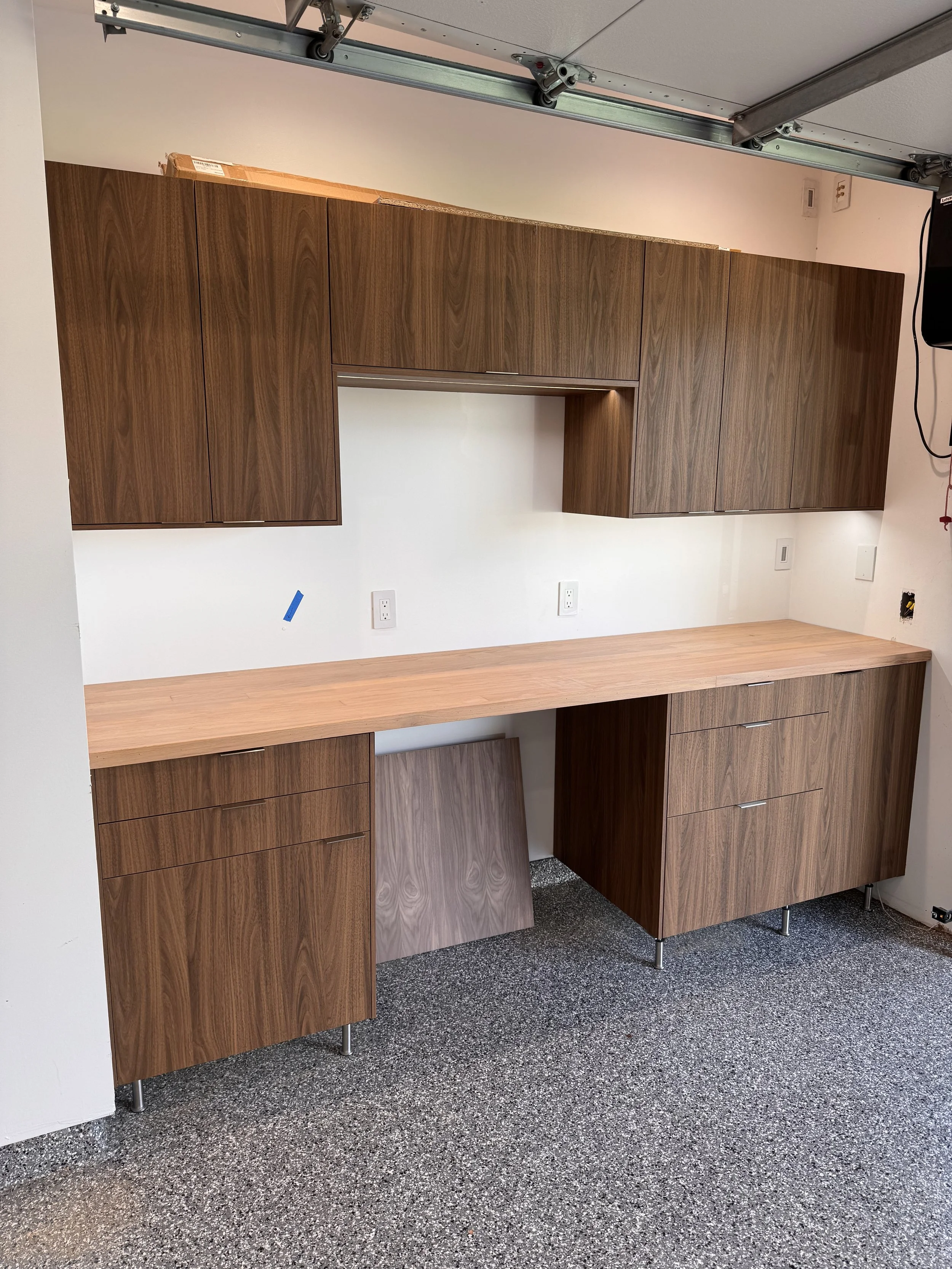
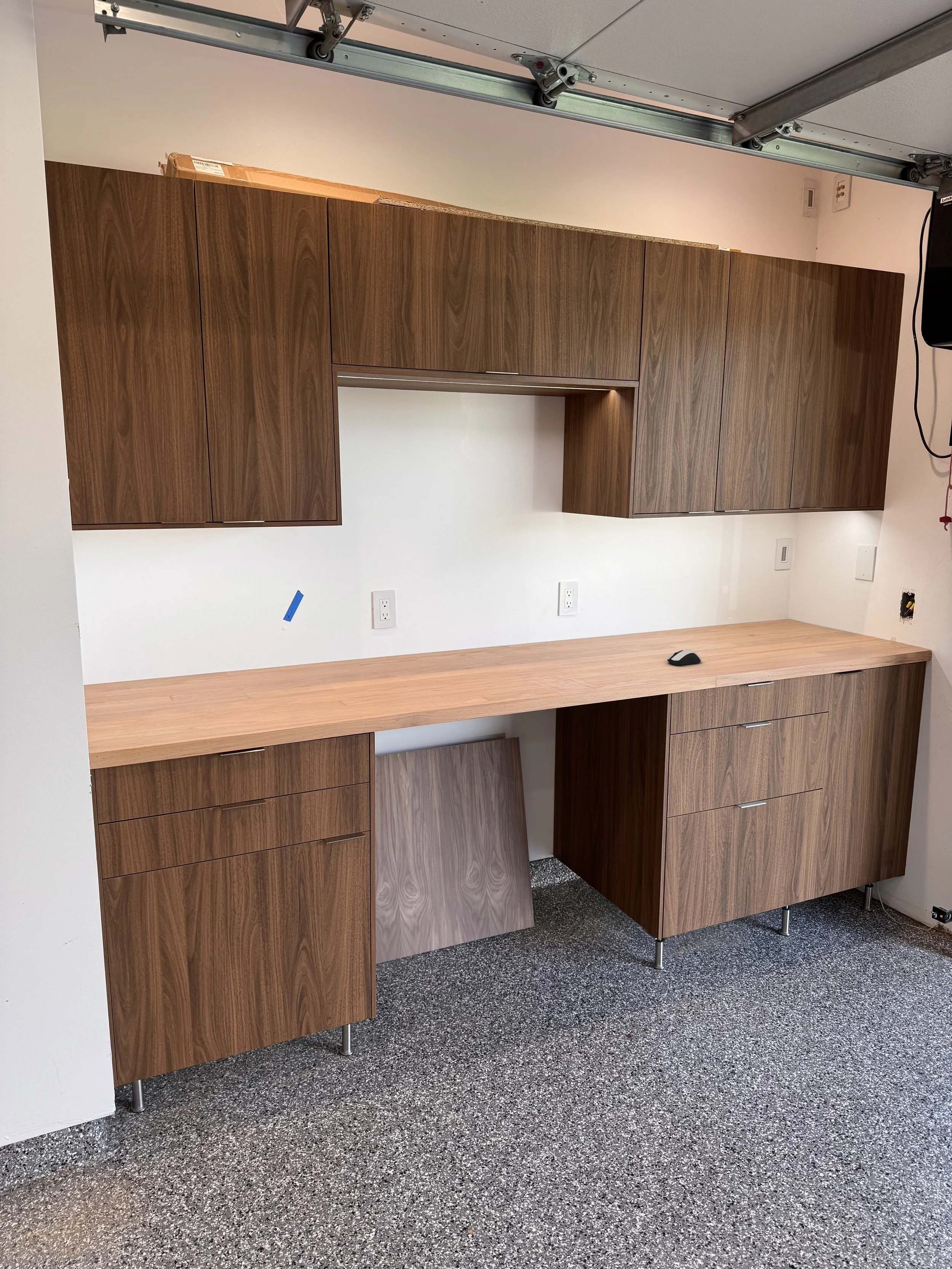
+ computer mouse (685, 656)
